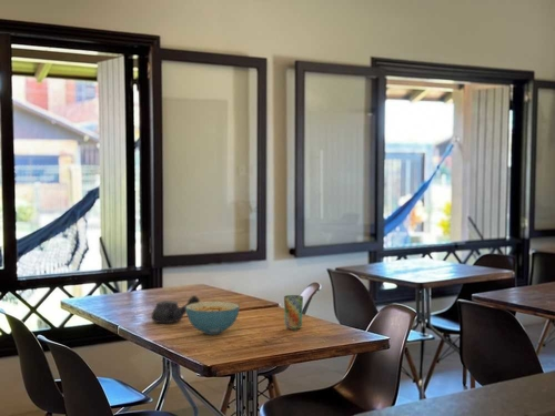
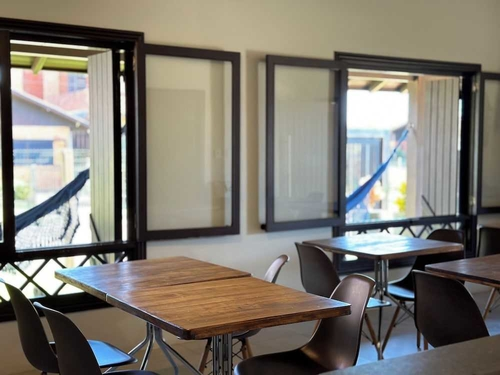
- cup (293, 312)
- cereal bowl (212, 318)
- teapot (175, 308)
